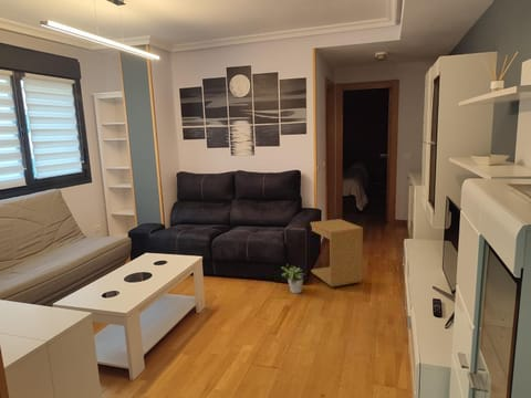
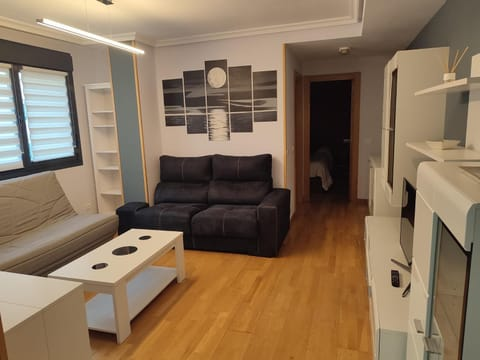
- potted plant (292, 279)
- side table (335, 252)
